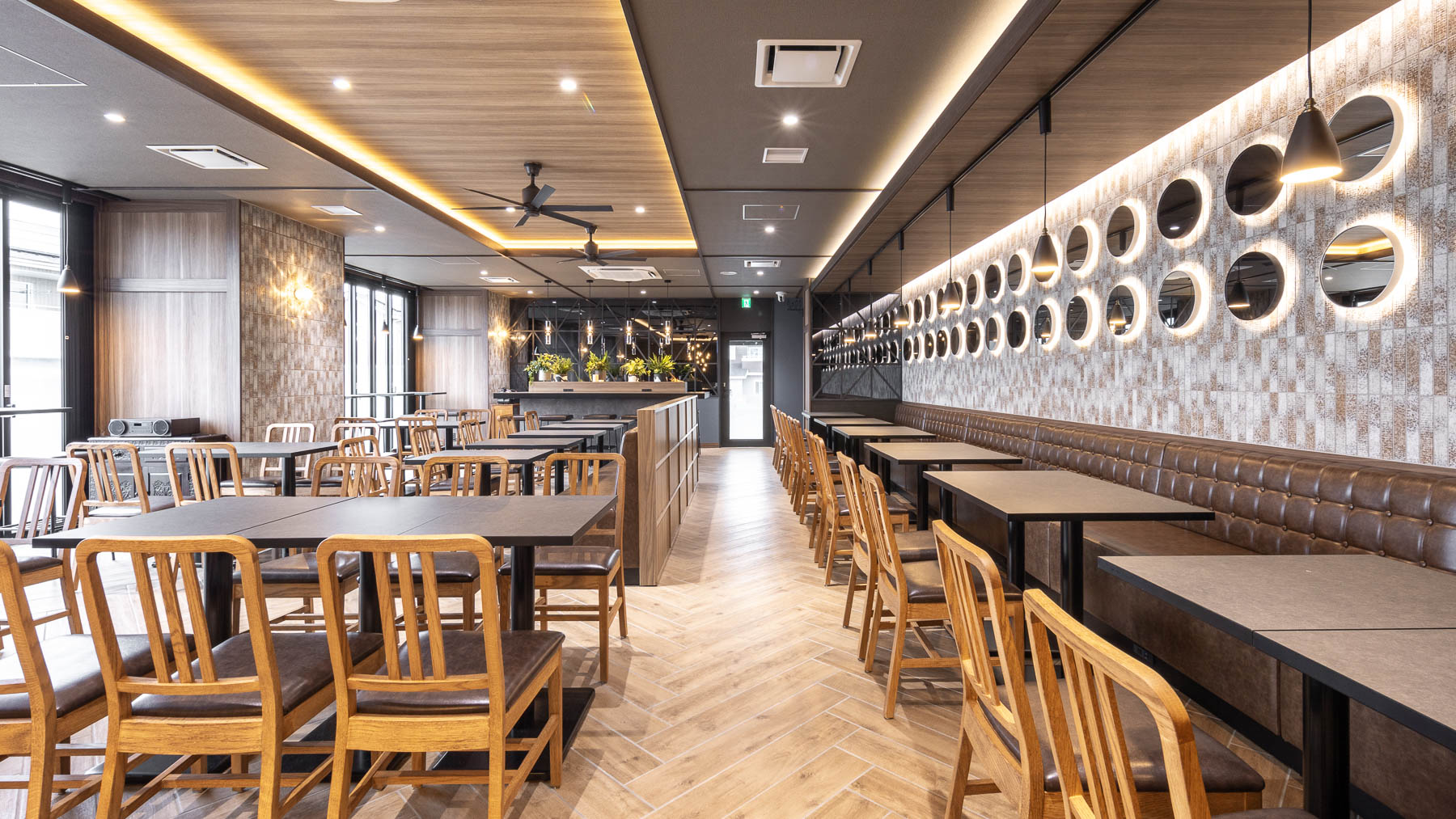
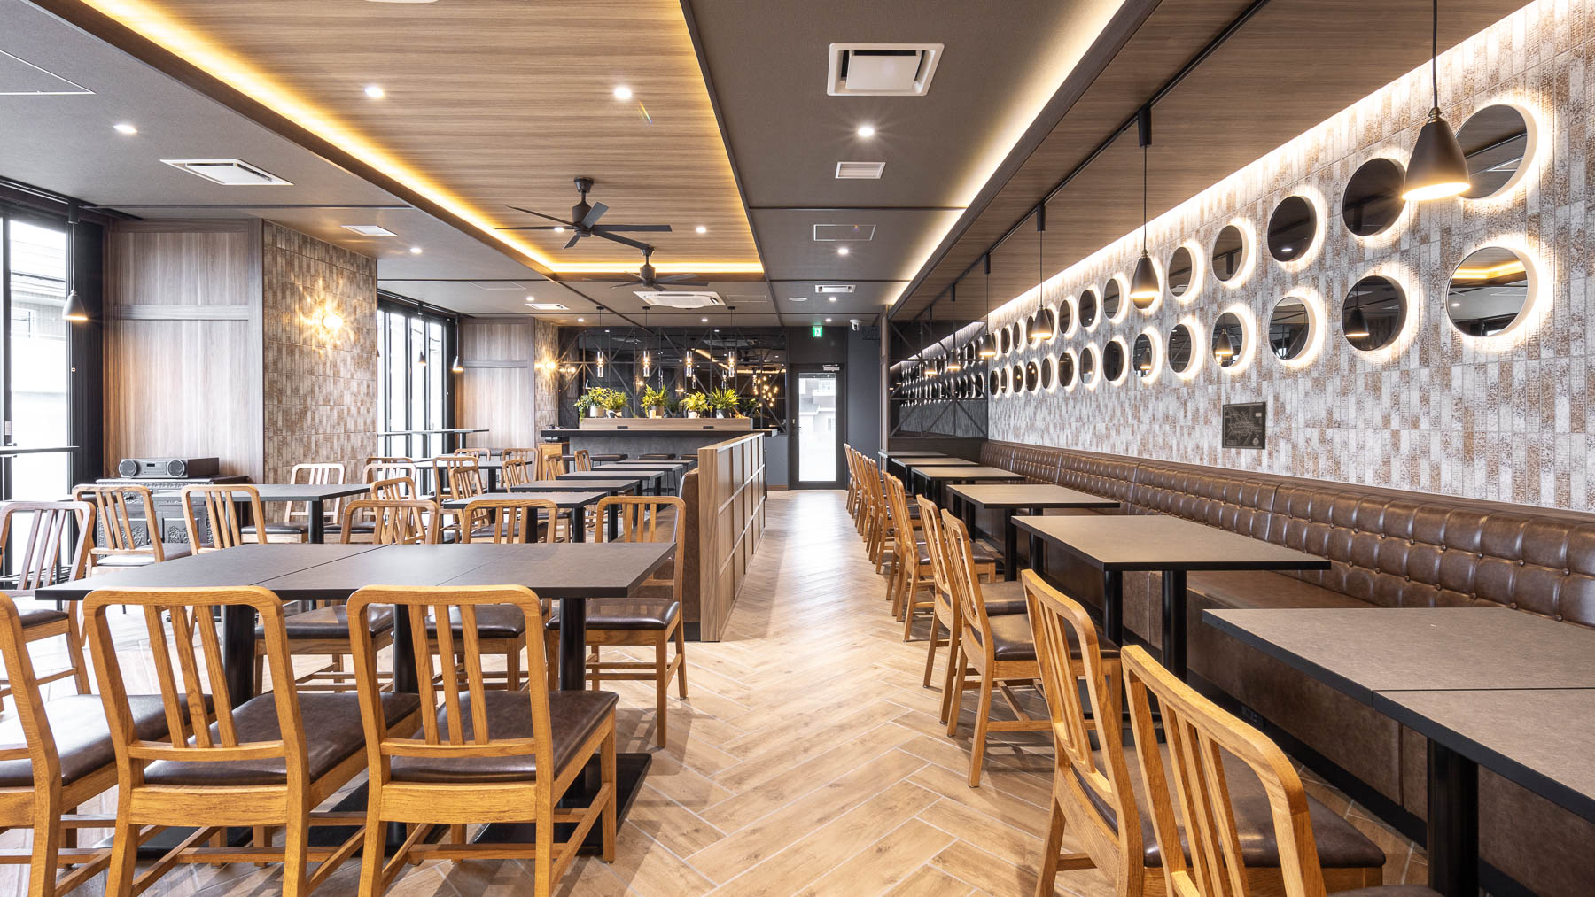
+ wall art (1242, 426)
